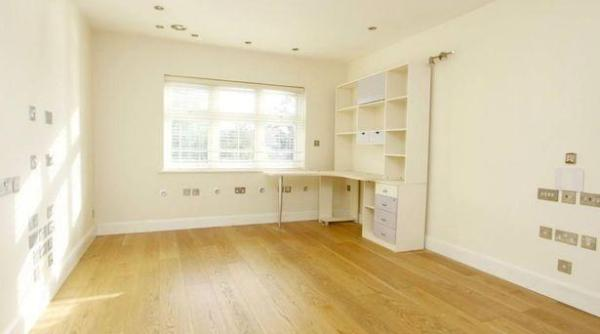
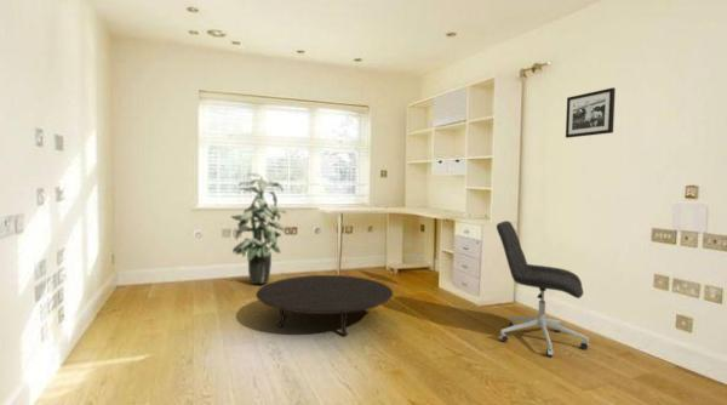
+ office chair (540, 283)
+ indoor plant (257, 228)
+ table (325, 304)
+ picture frame (589, 114)
